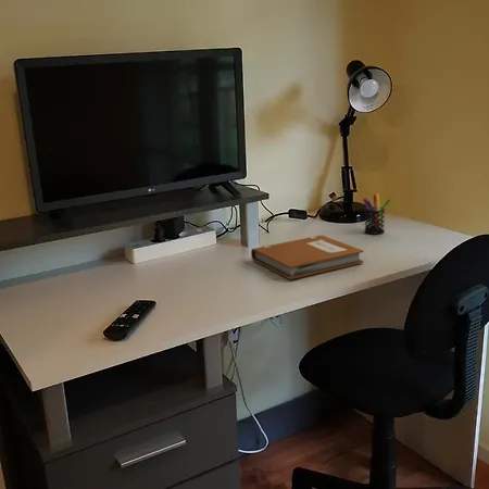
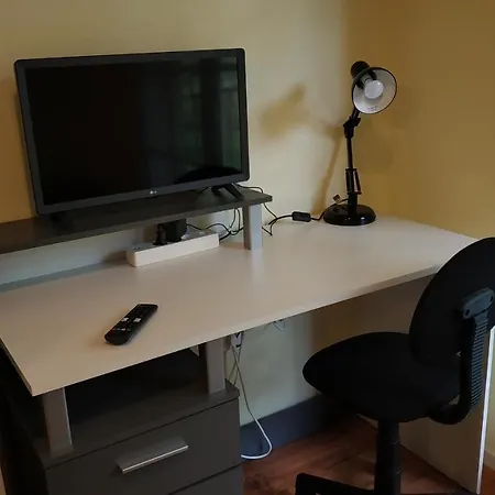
- pen holder (376, 212)
- notebook (308, 254)
